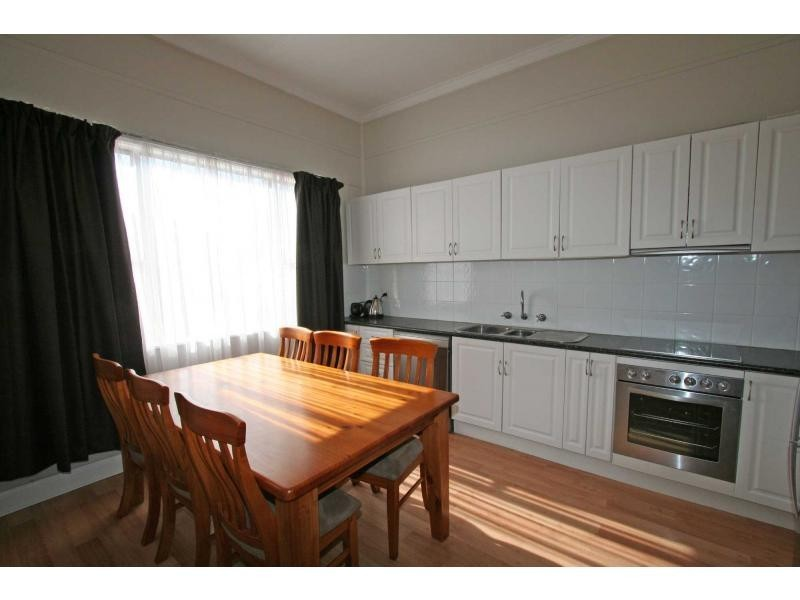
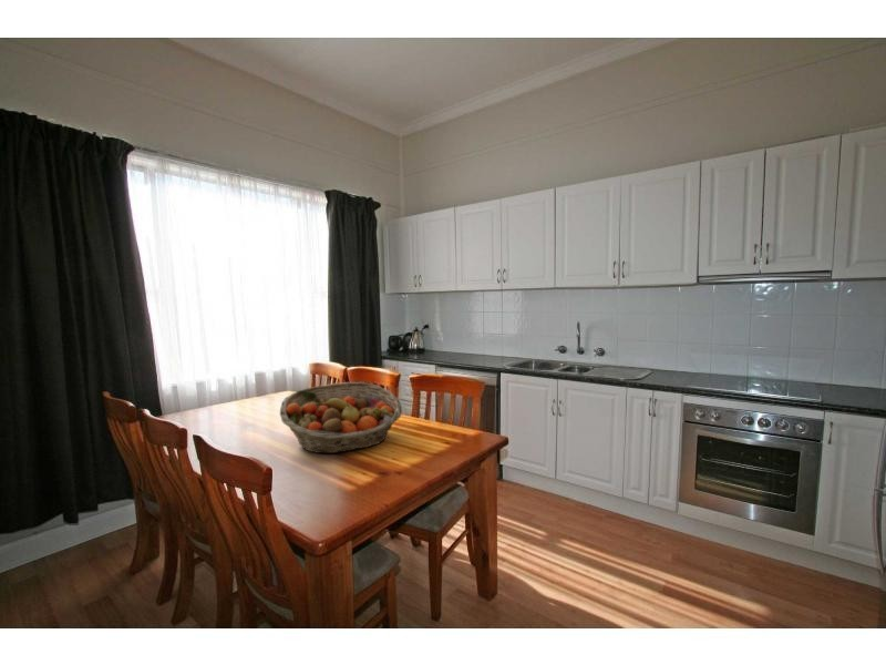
+ fruit basket (342, 415)
